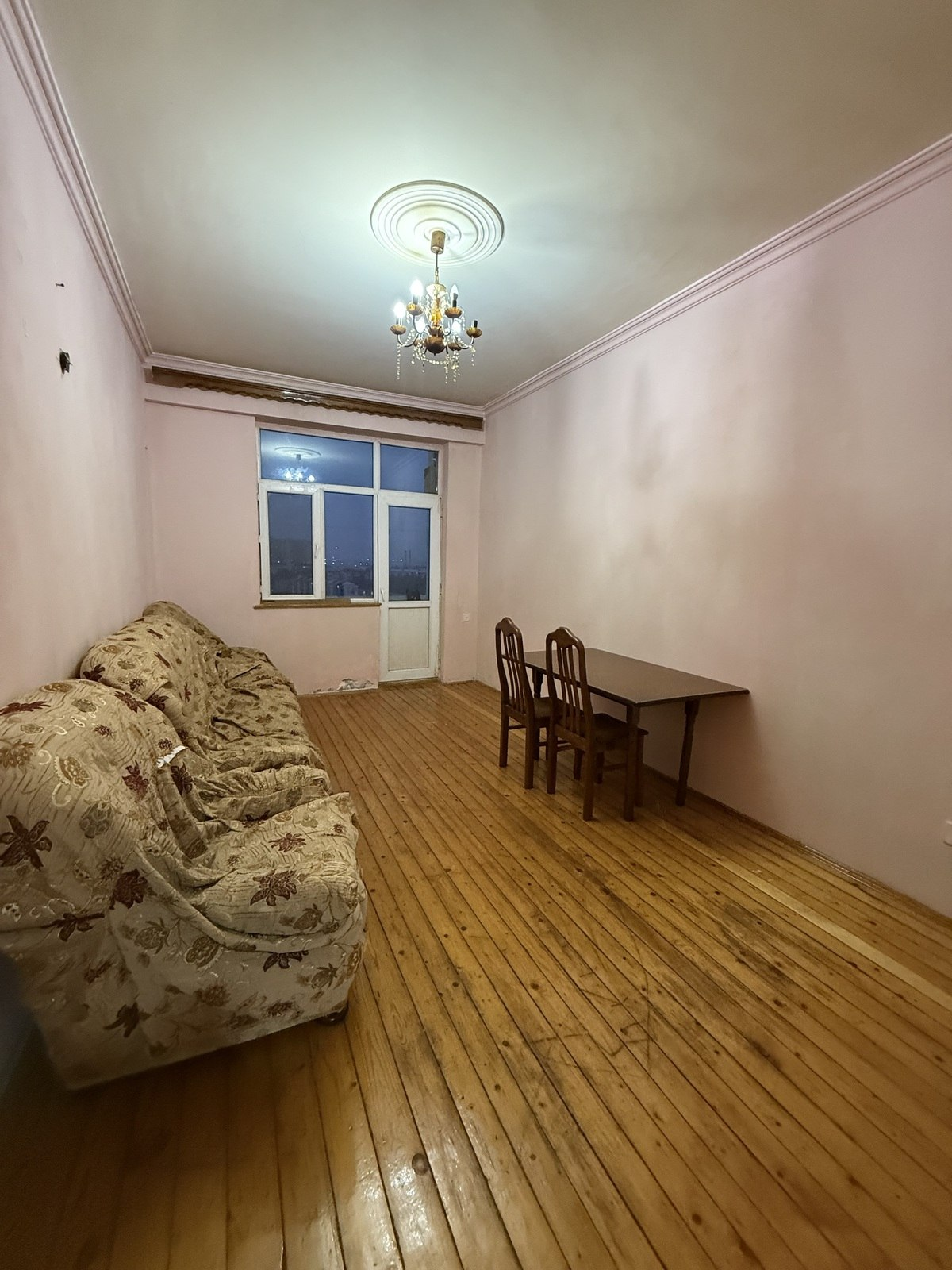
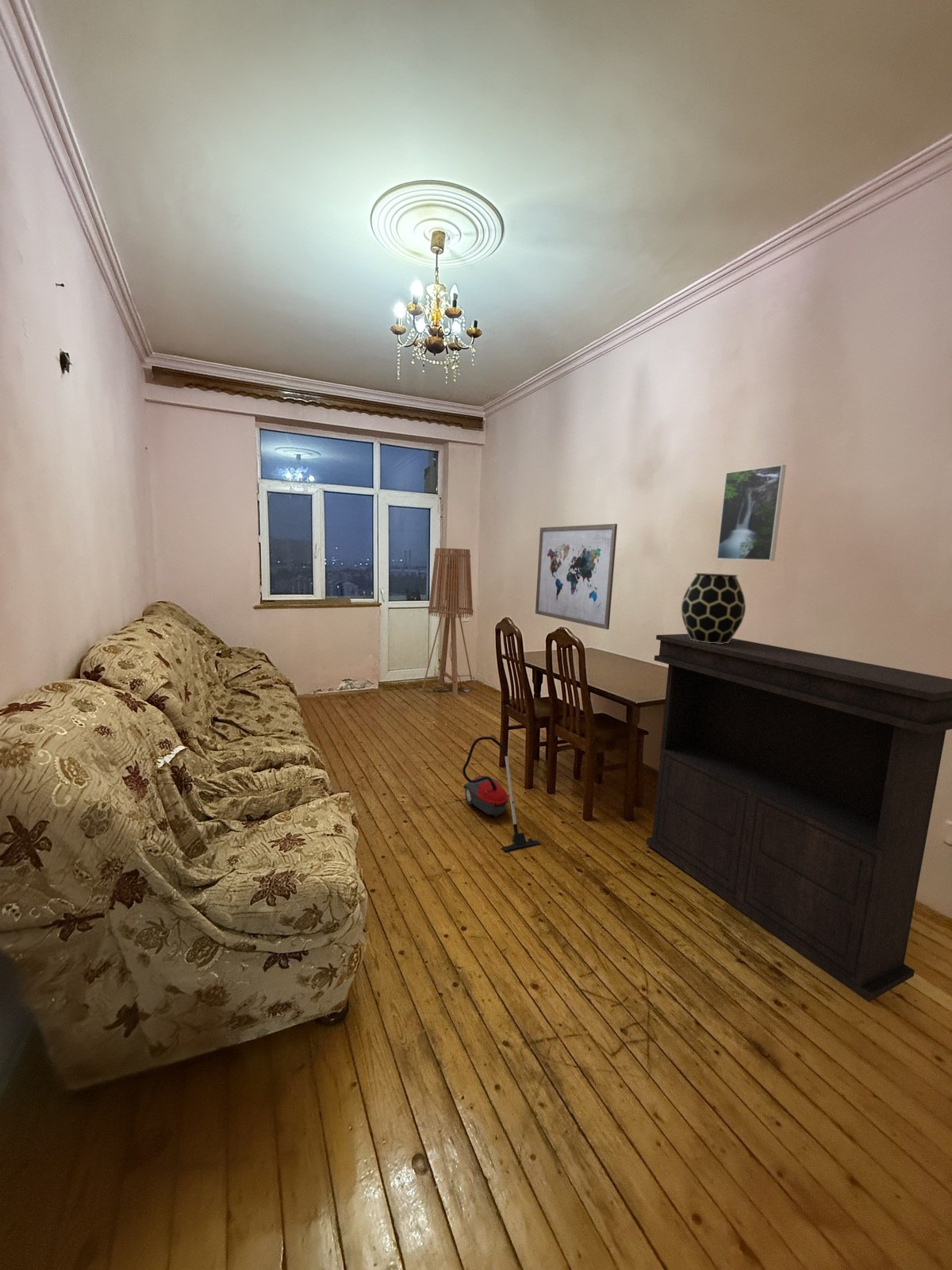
+ console table (772, 781)
+ vacuum cleaner (492, 779)
+ wall art (571, 574)
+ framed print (749, 514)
+ vase (712, 607)
+ floor lamp (451, 621)
